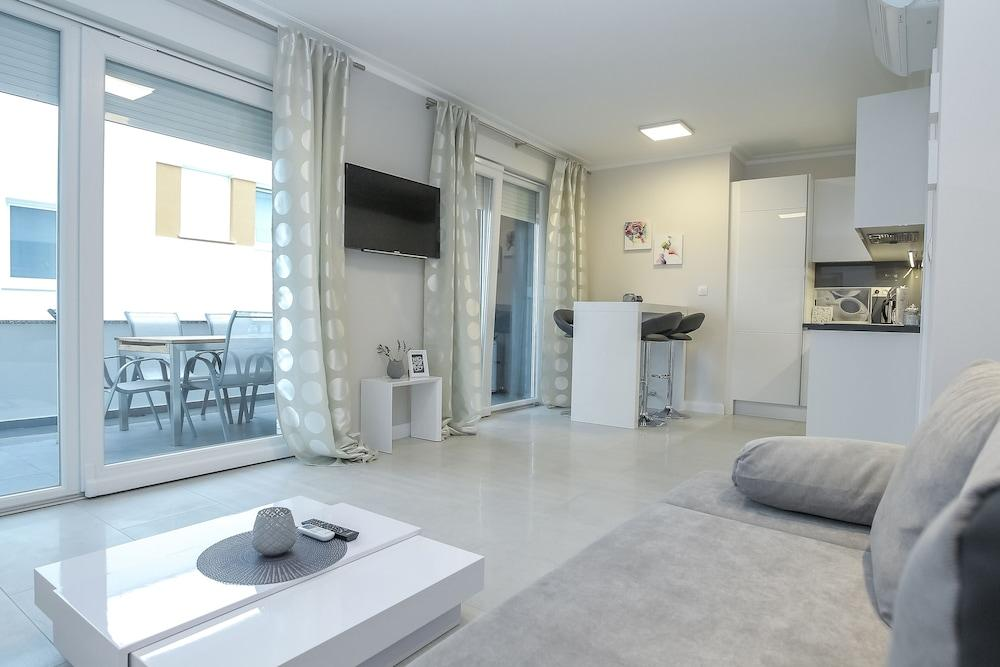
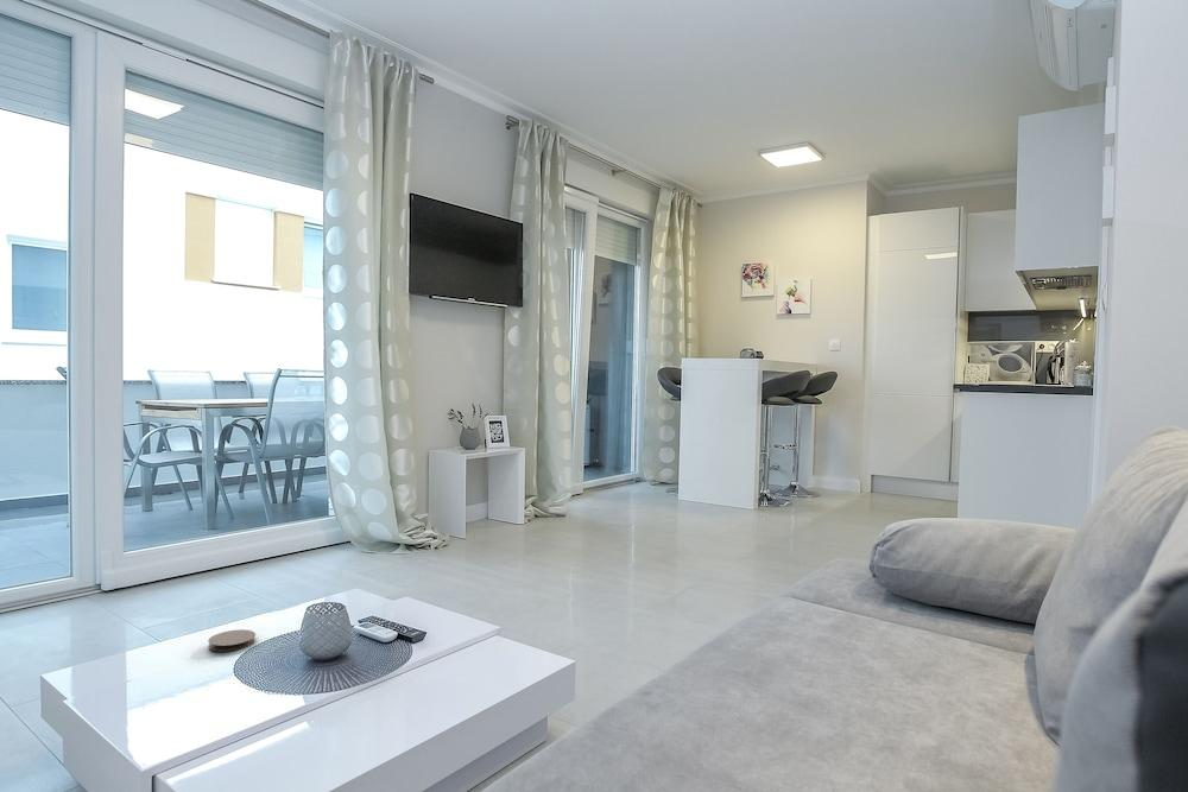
+ coaster (232, 640)
